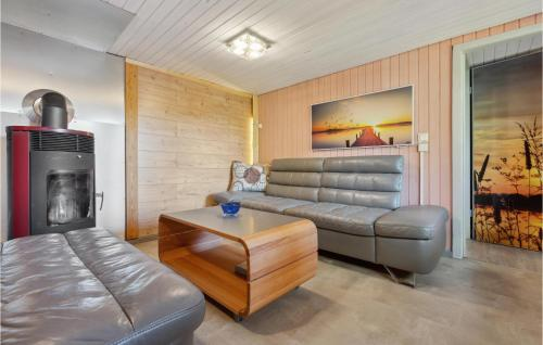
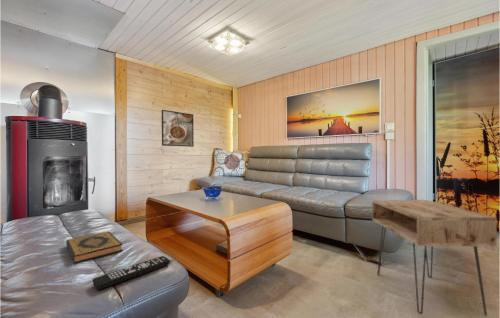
+ hardback book (93, 245)
+ nightstand (424, 249)
+ remote control (134, 271)
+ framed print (178, 129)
